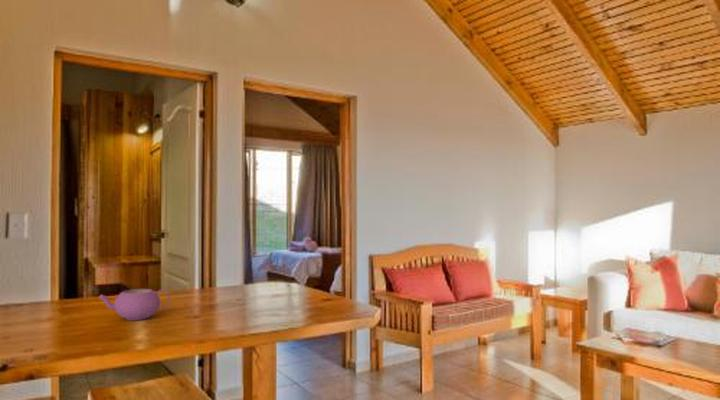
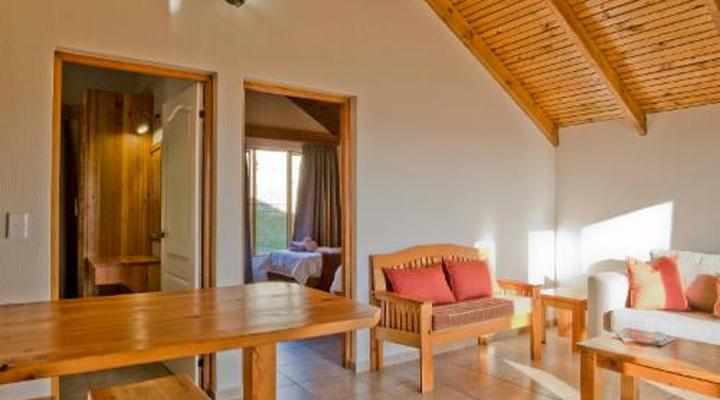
- teapot (135, 304)
